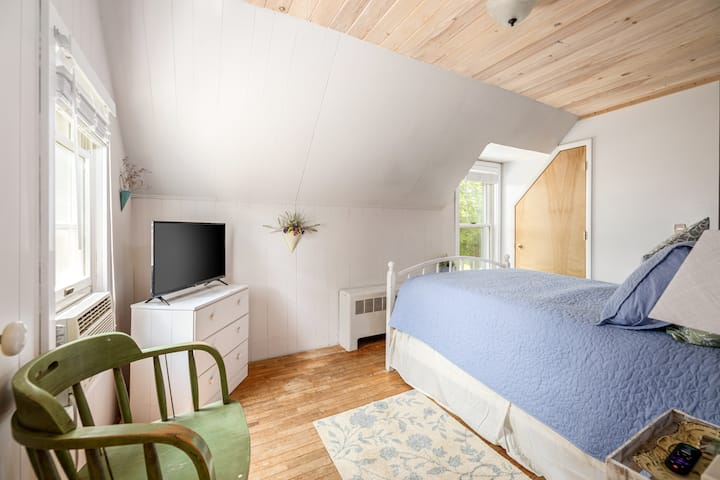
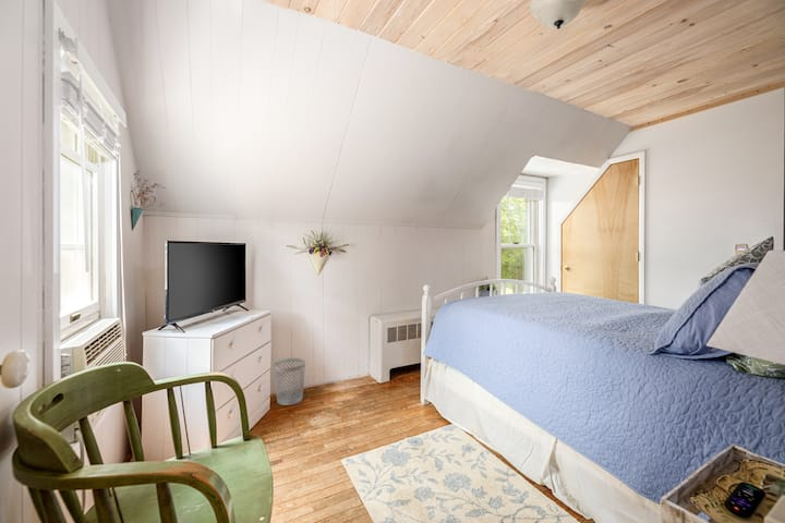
+ wastebasket (289, 381)
